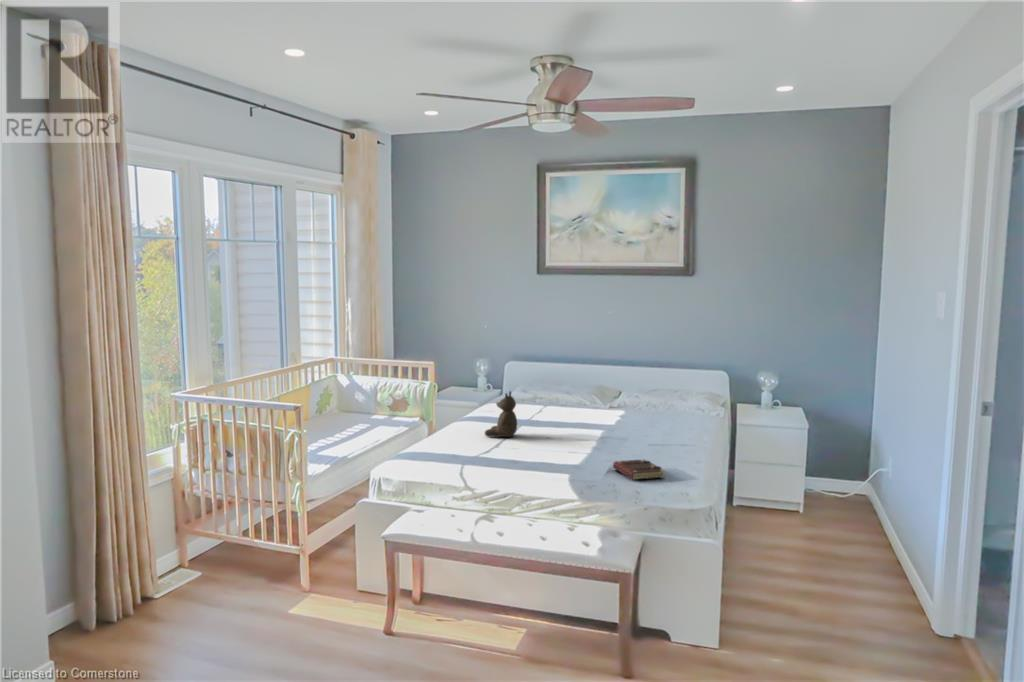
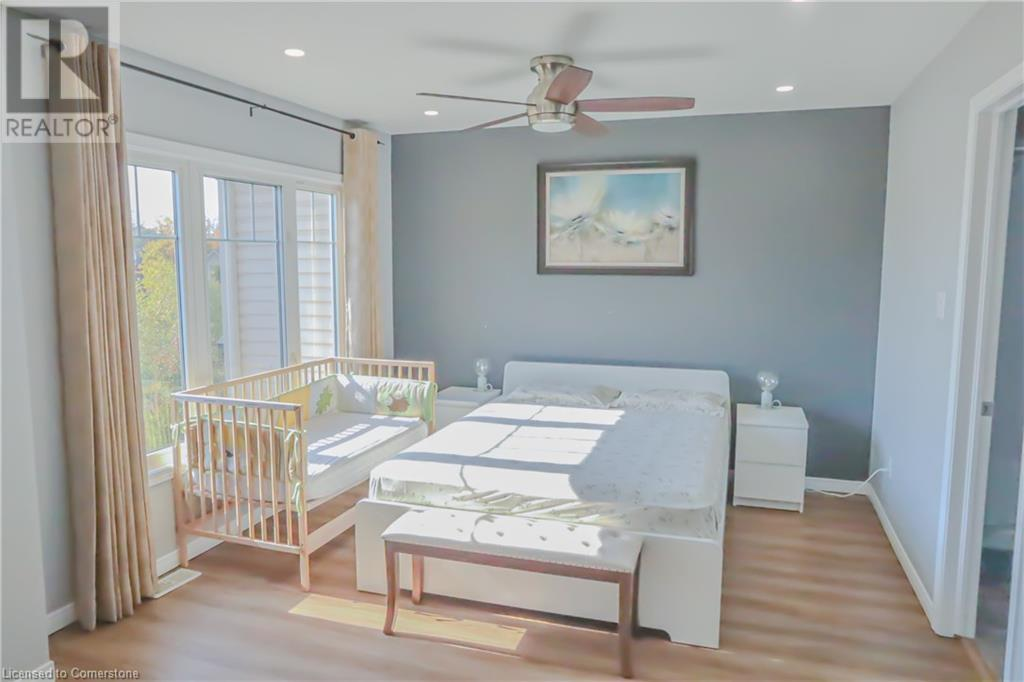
- teddy bear (501, 413)
- book (638, 468)
